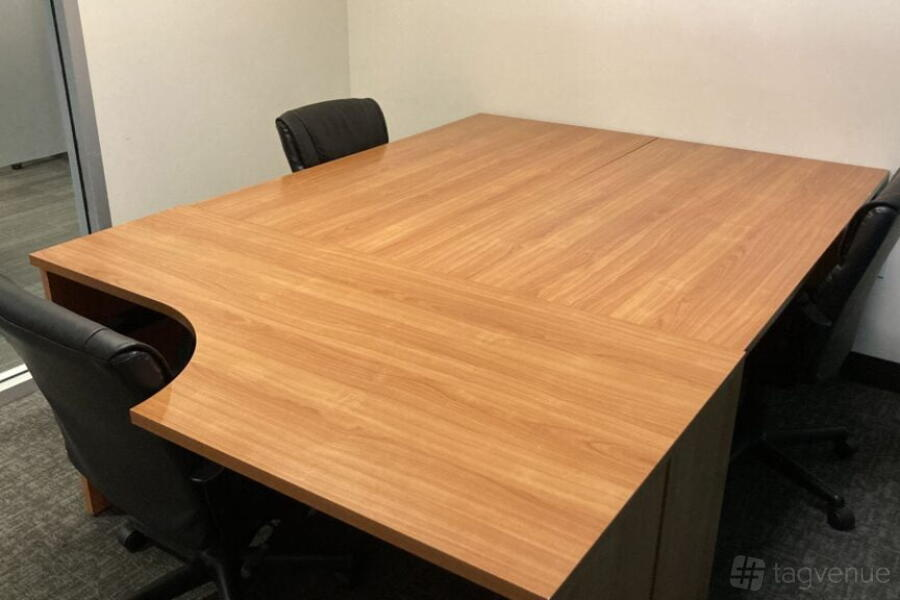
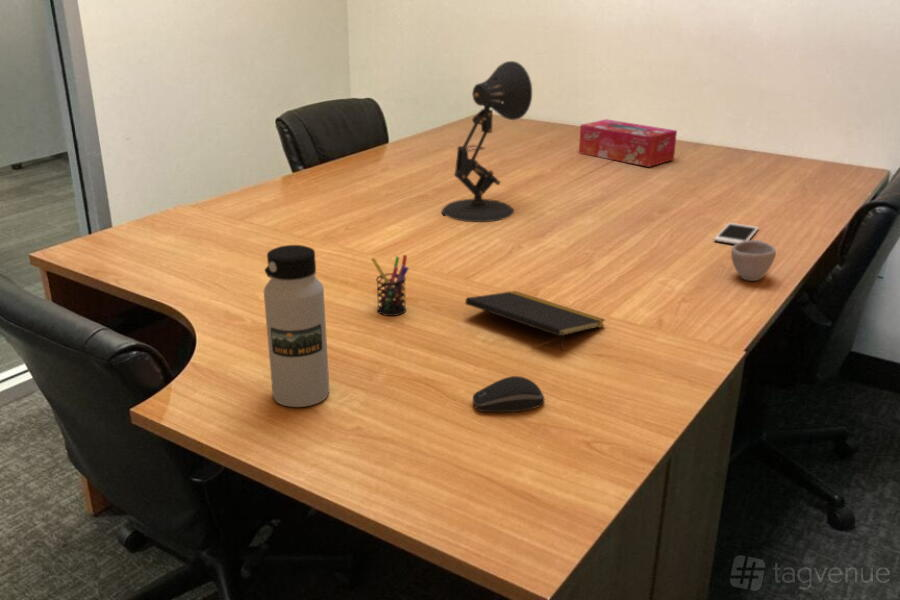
+ notepad (535, 311)
+ tissue box (626, 142)
+ cup (752, 260)
+ desk lamp (481, 139)
+ computer mouse (508, 392)
+ water bottle (296, 324)
+ pen holder (393, 281)
+ cell phone (736, 233)
